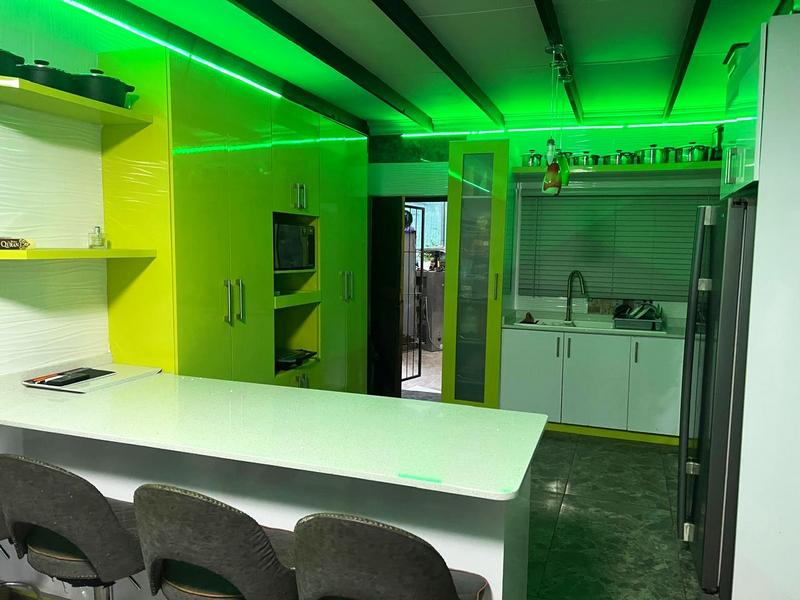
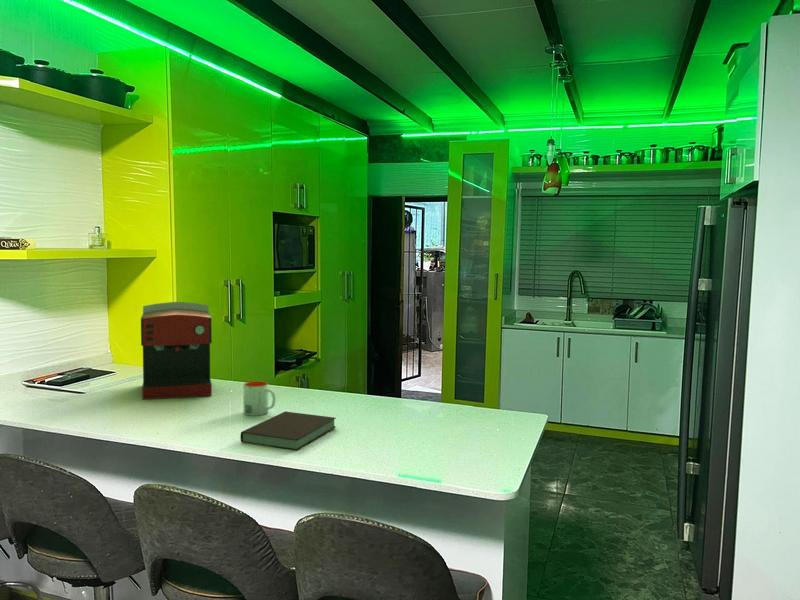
+ coffee maker (176, 348)
+ mug (260, 398)
+ notebook (290, 429)
